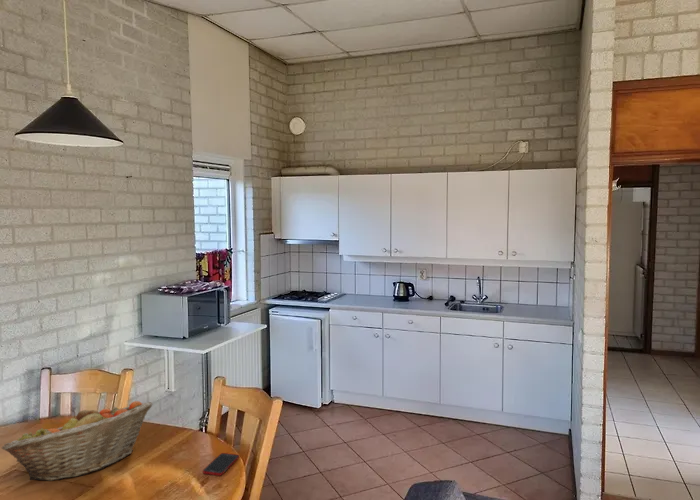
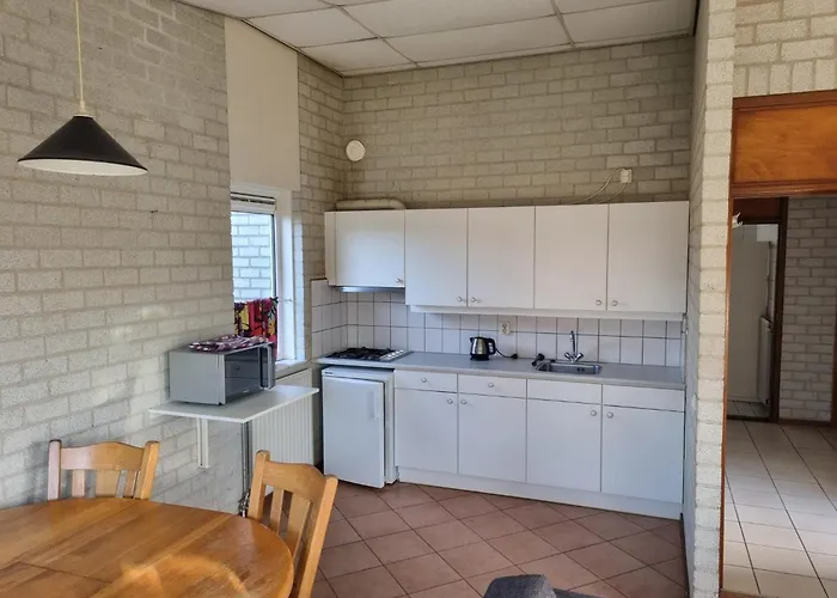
- fruit basket (83, 434)
- cell phone (221, 464)
